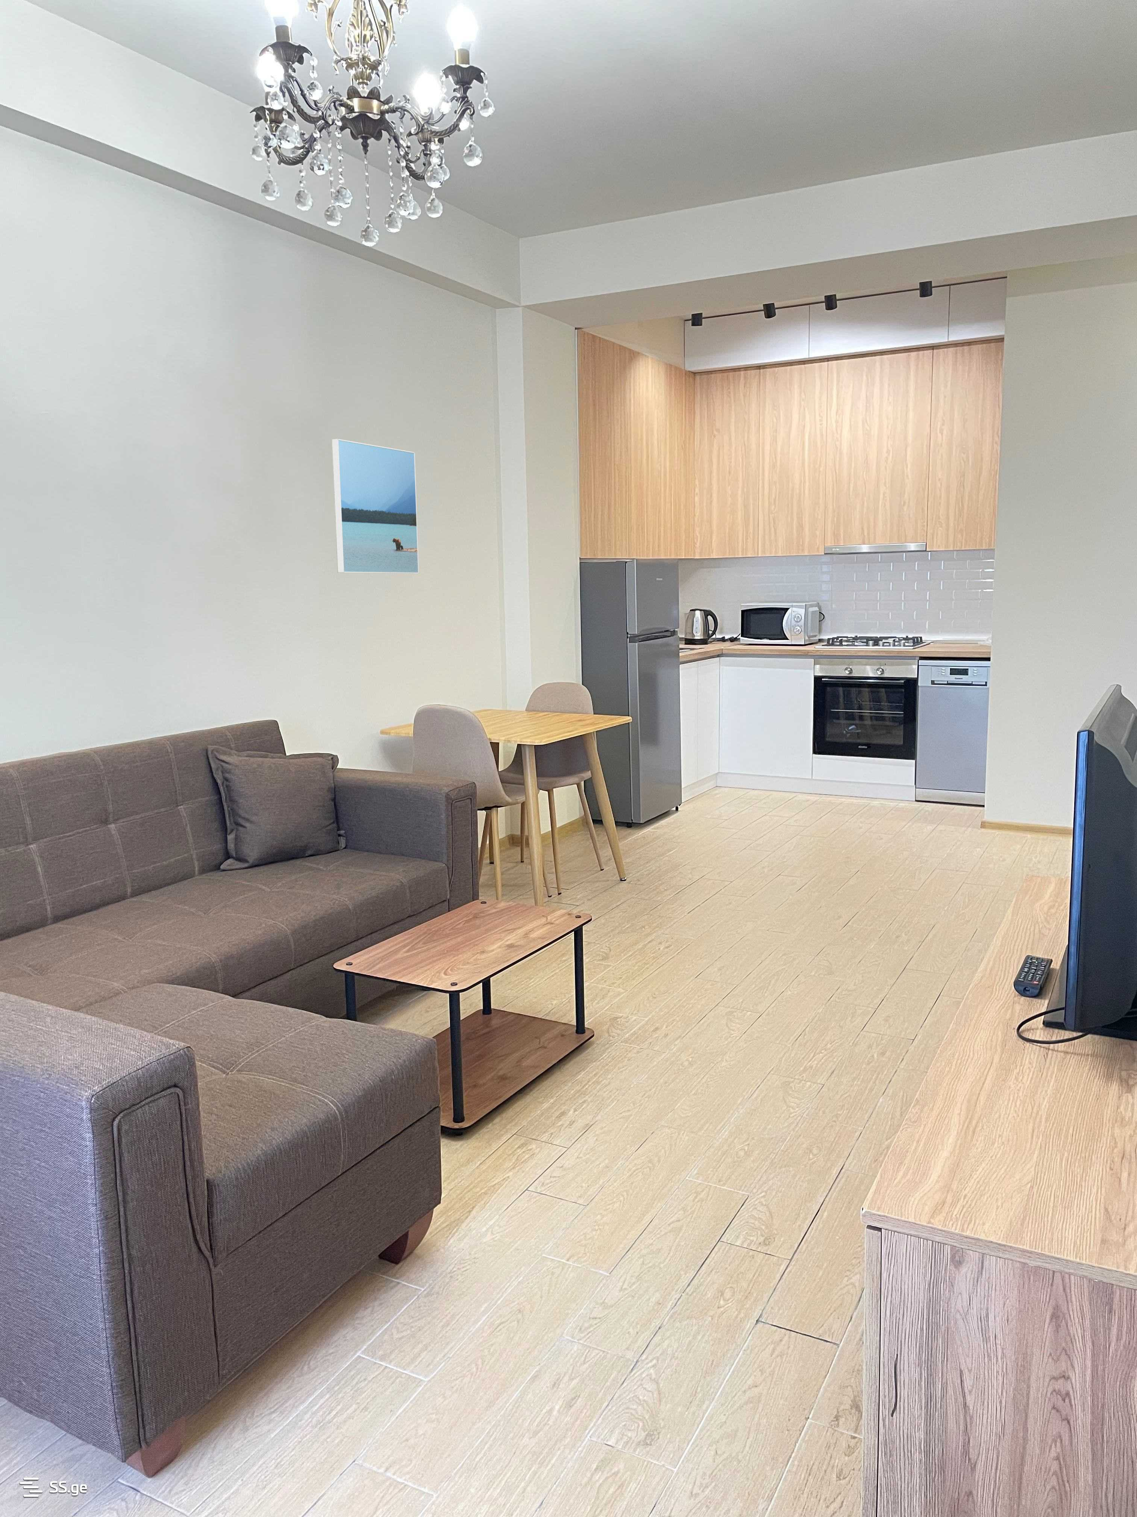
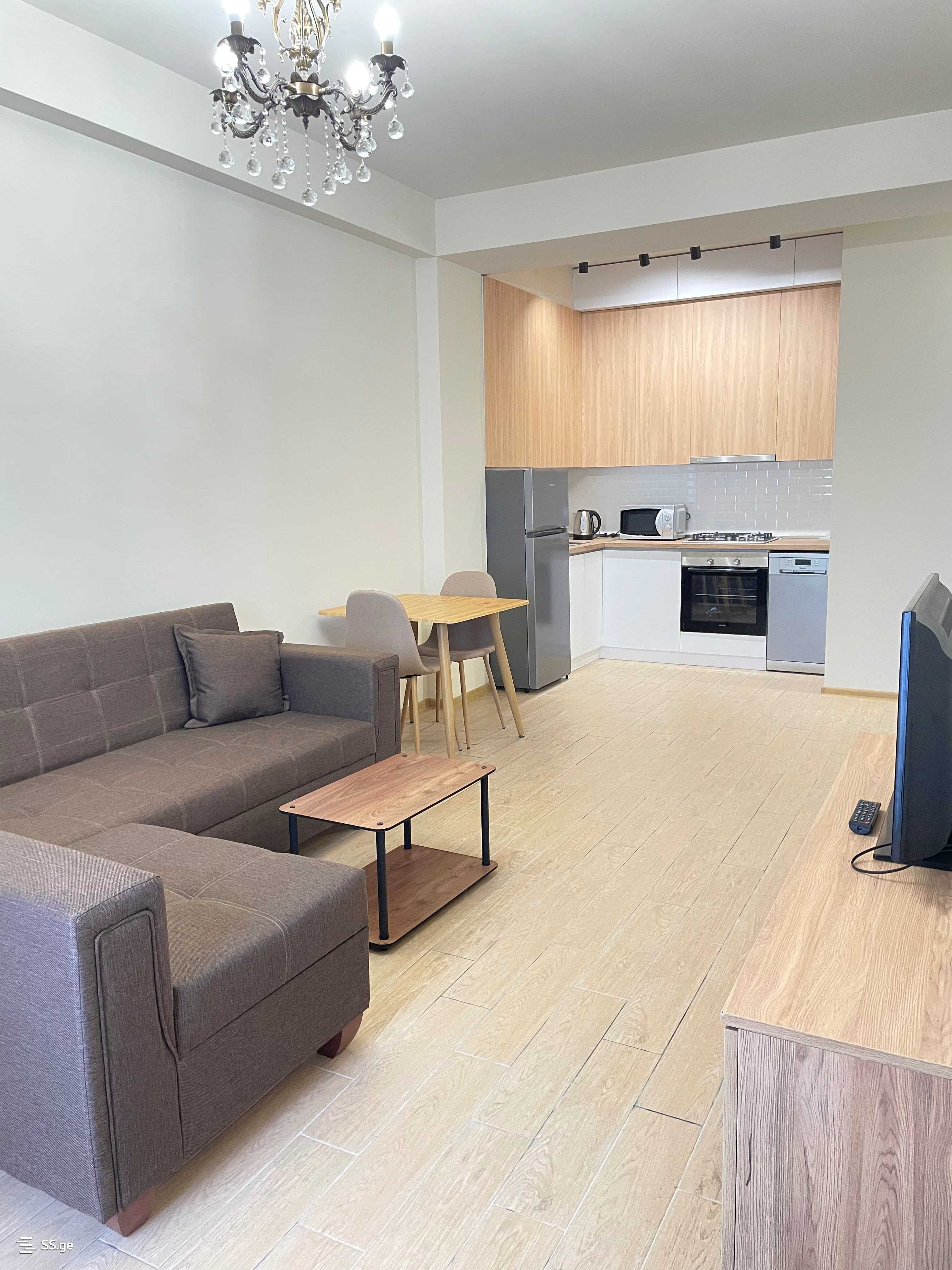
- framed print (377, 510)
